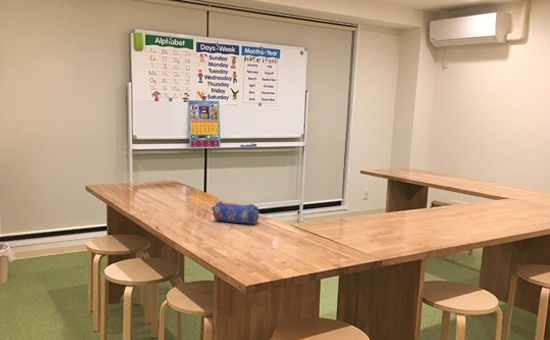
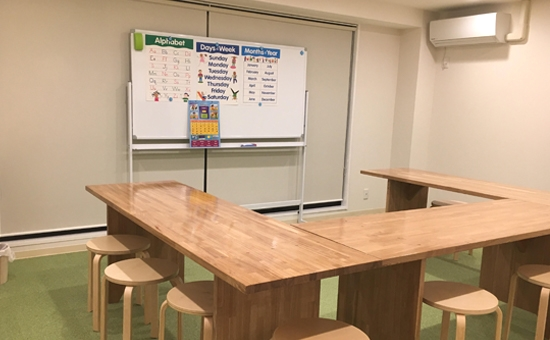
- pencil case (235, 212)
